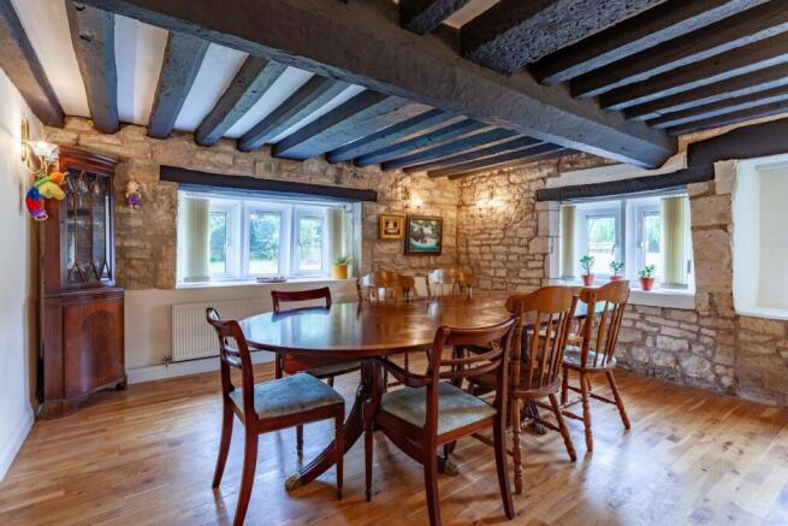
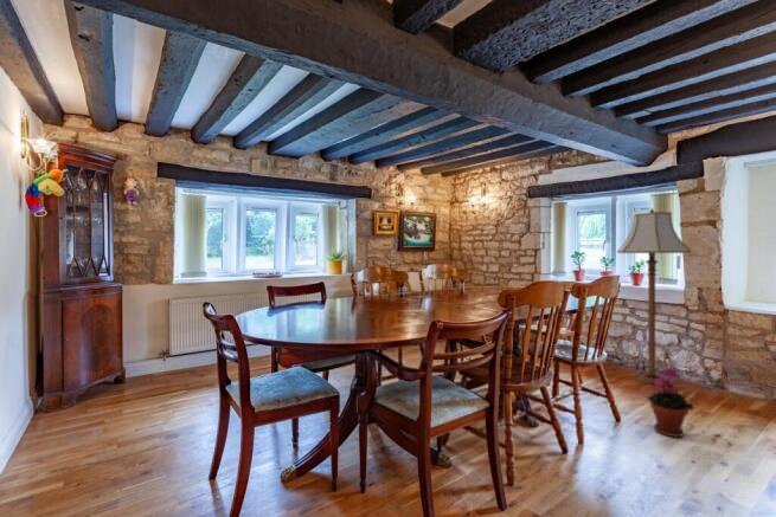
+ potted plant (667, 399)
+ floor lamp (652, 293)
